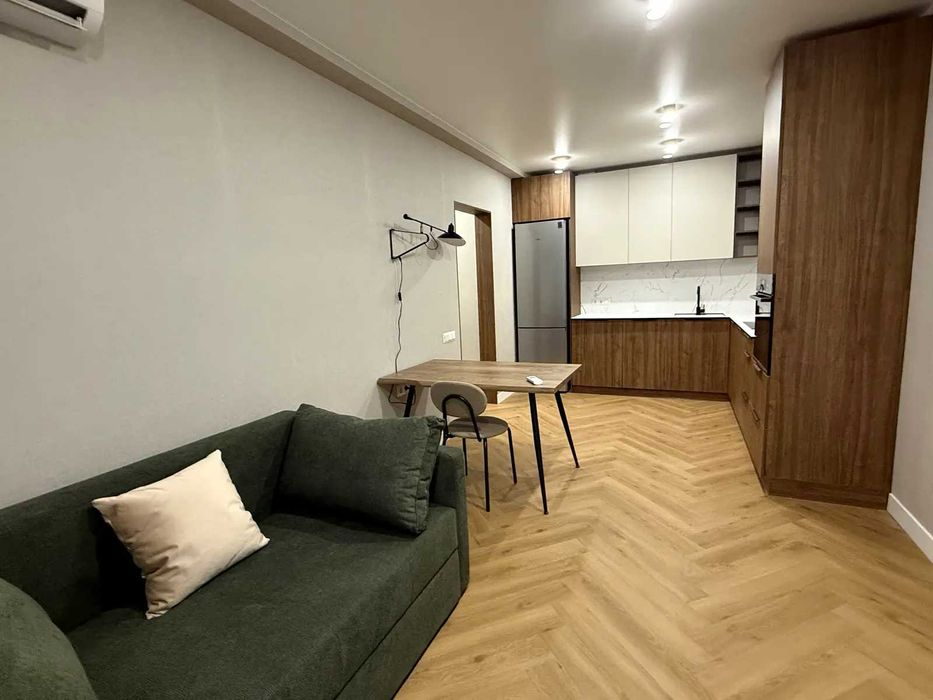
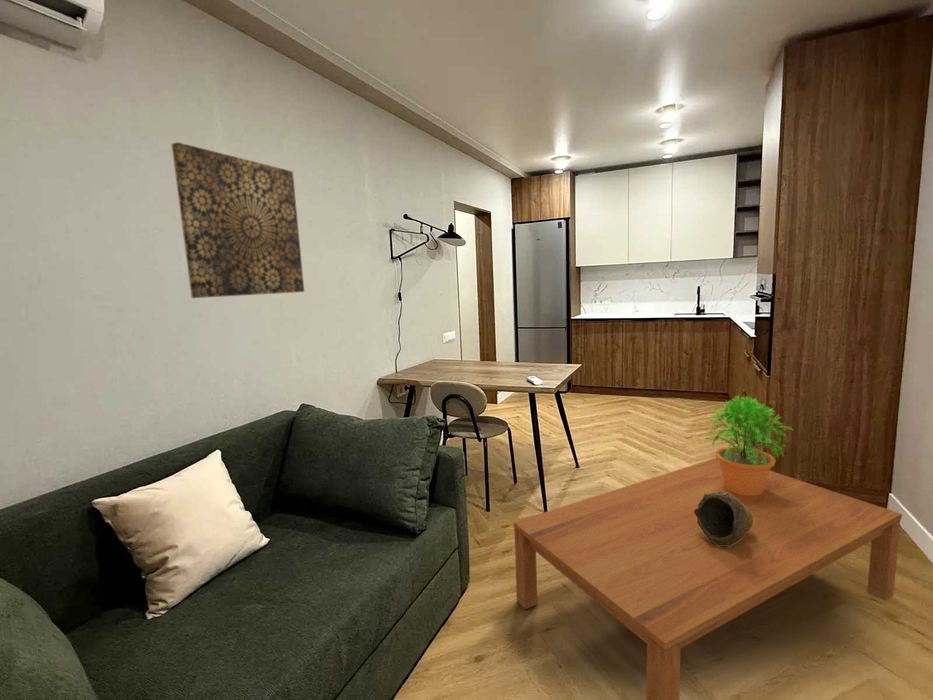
+ coffee table (702, 558)
+ potted plant (746, 442)
+ decorative bowl (729, 513)
+ wall art (247, 228)
